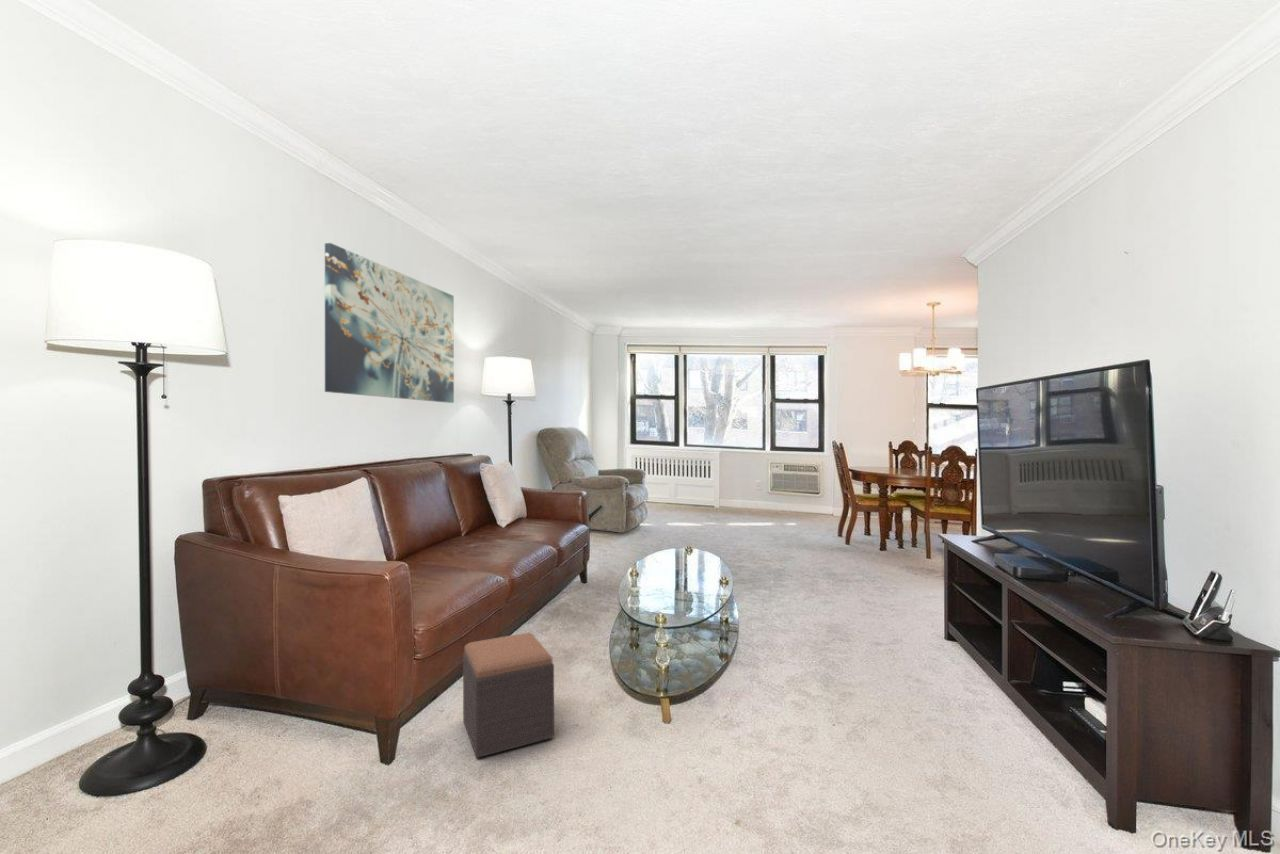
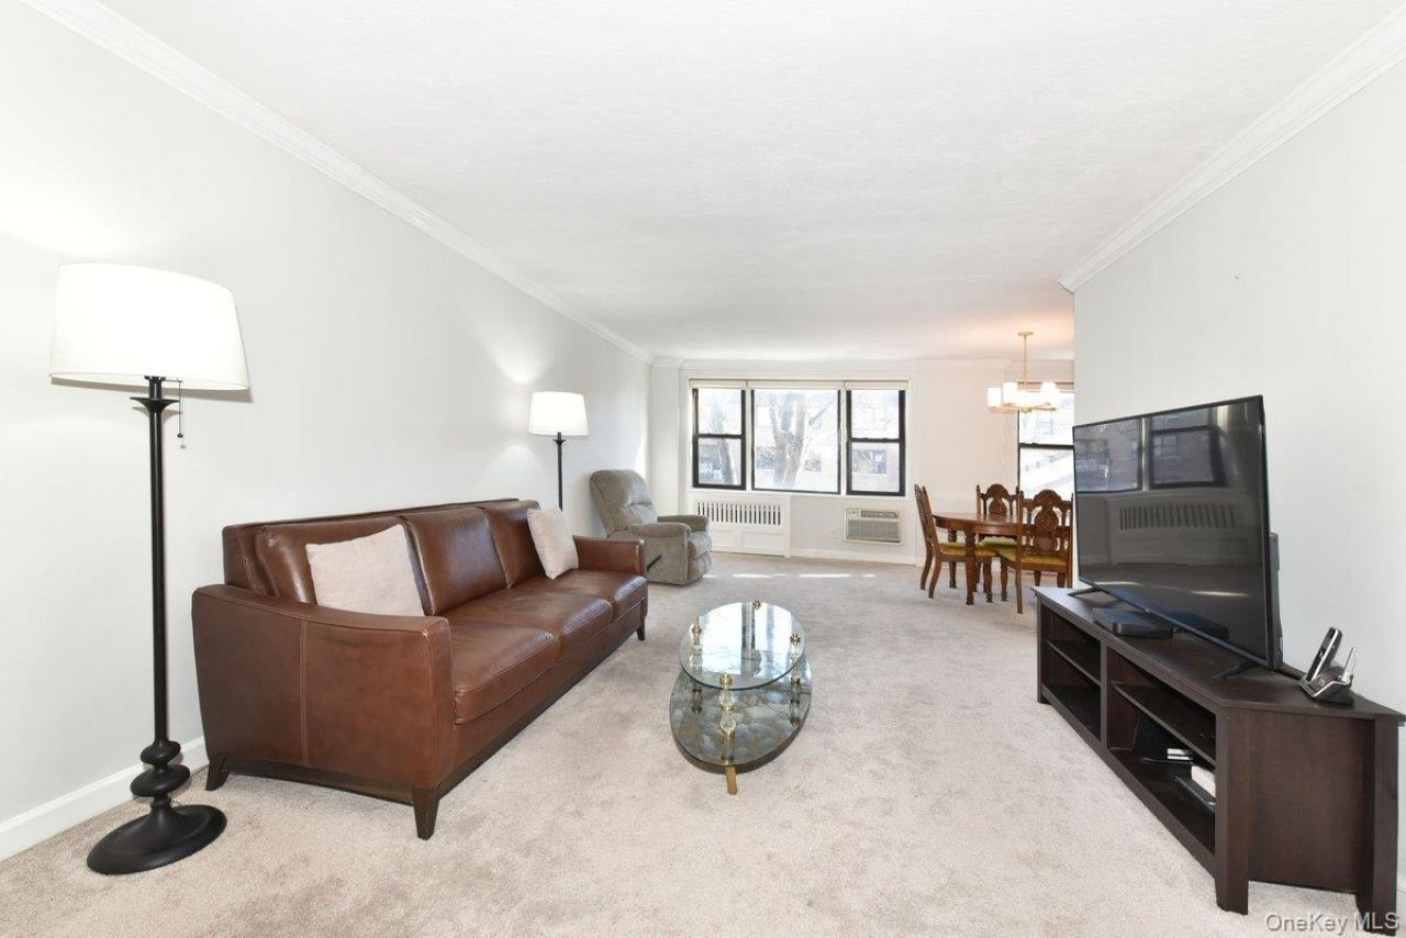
- wall art (399, 335)
- footstool (507, 687)
